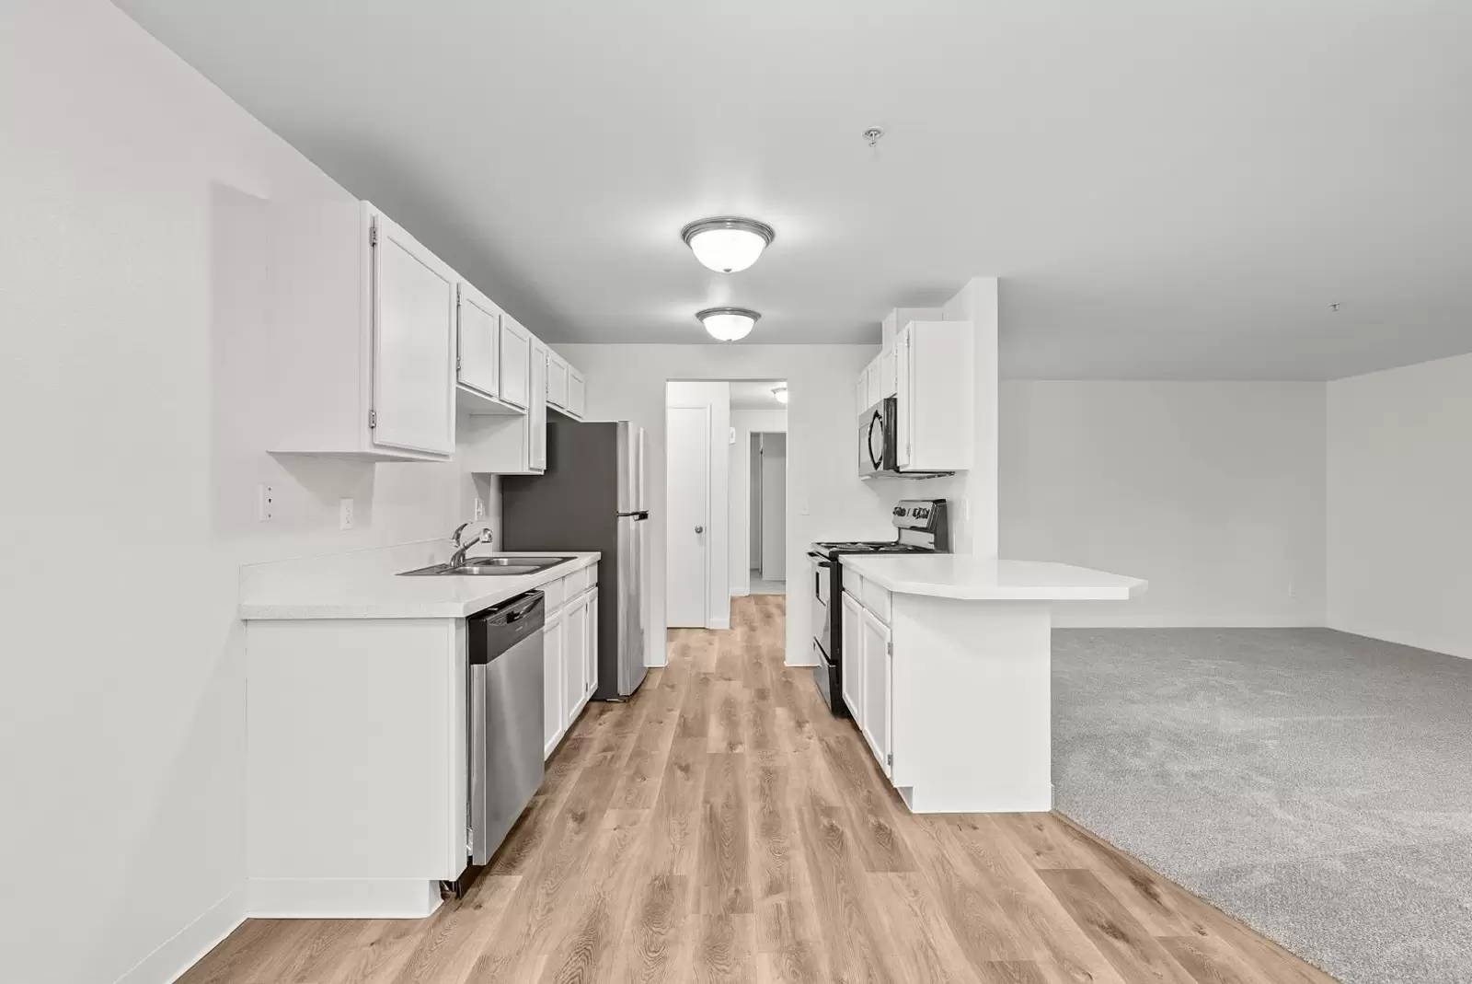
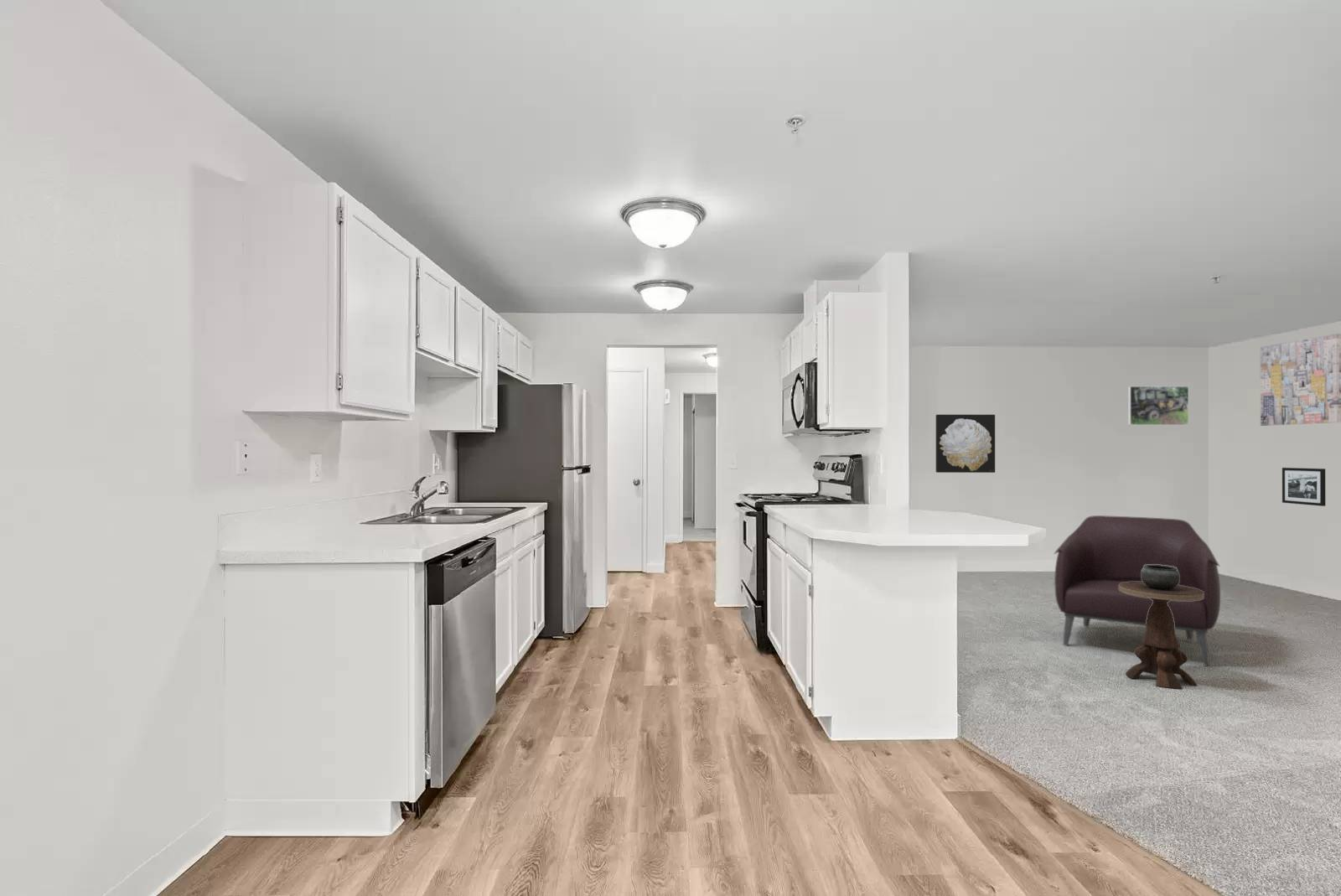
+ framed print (1158, 406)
+ side table (1160, 623)
+ armchair (1134, 581)
+ picture frame (1302, 486)
+ wall art (965, 443)
+ wall art (1298, 382)
